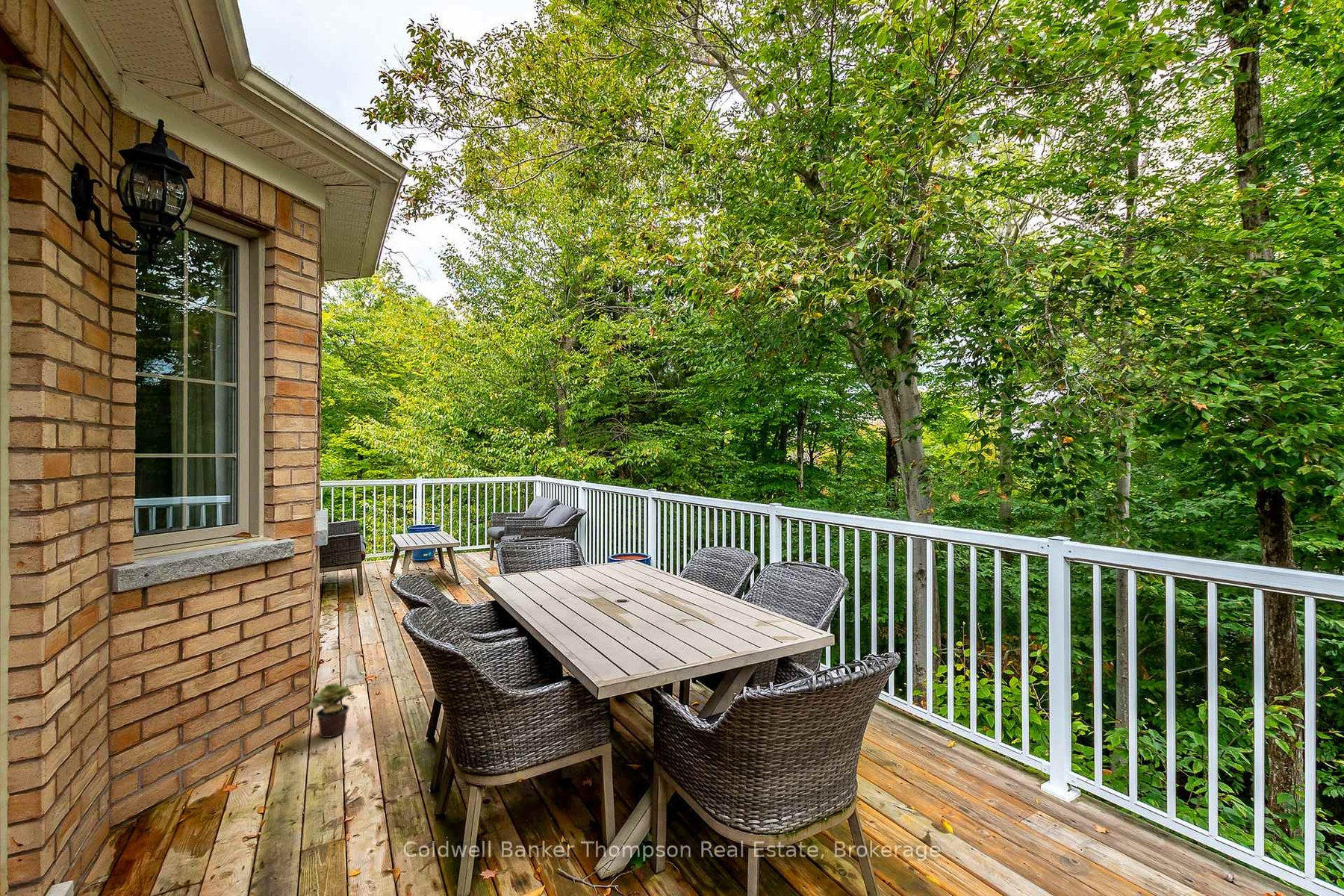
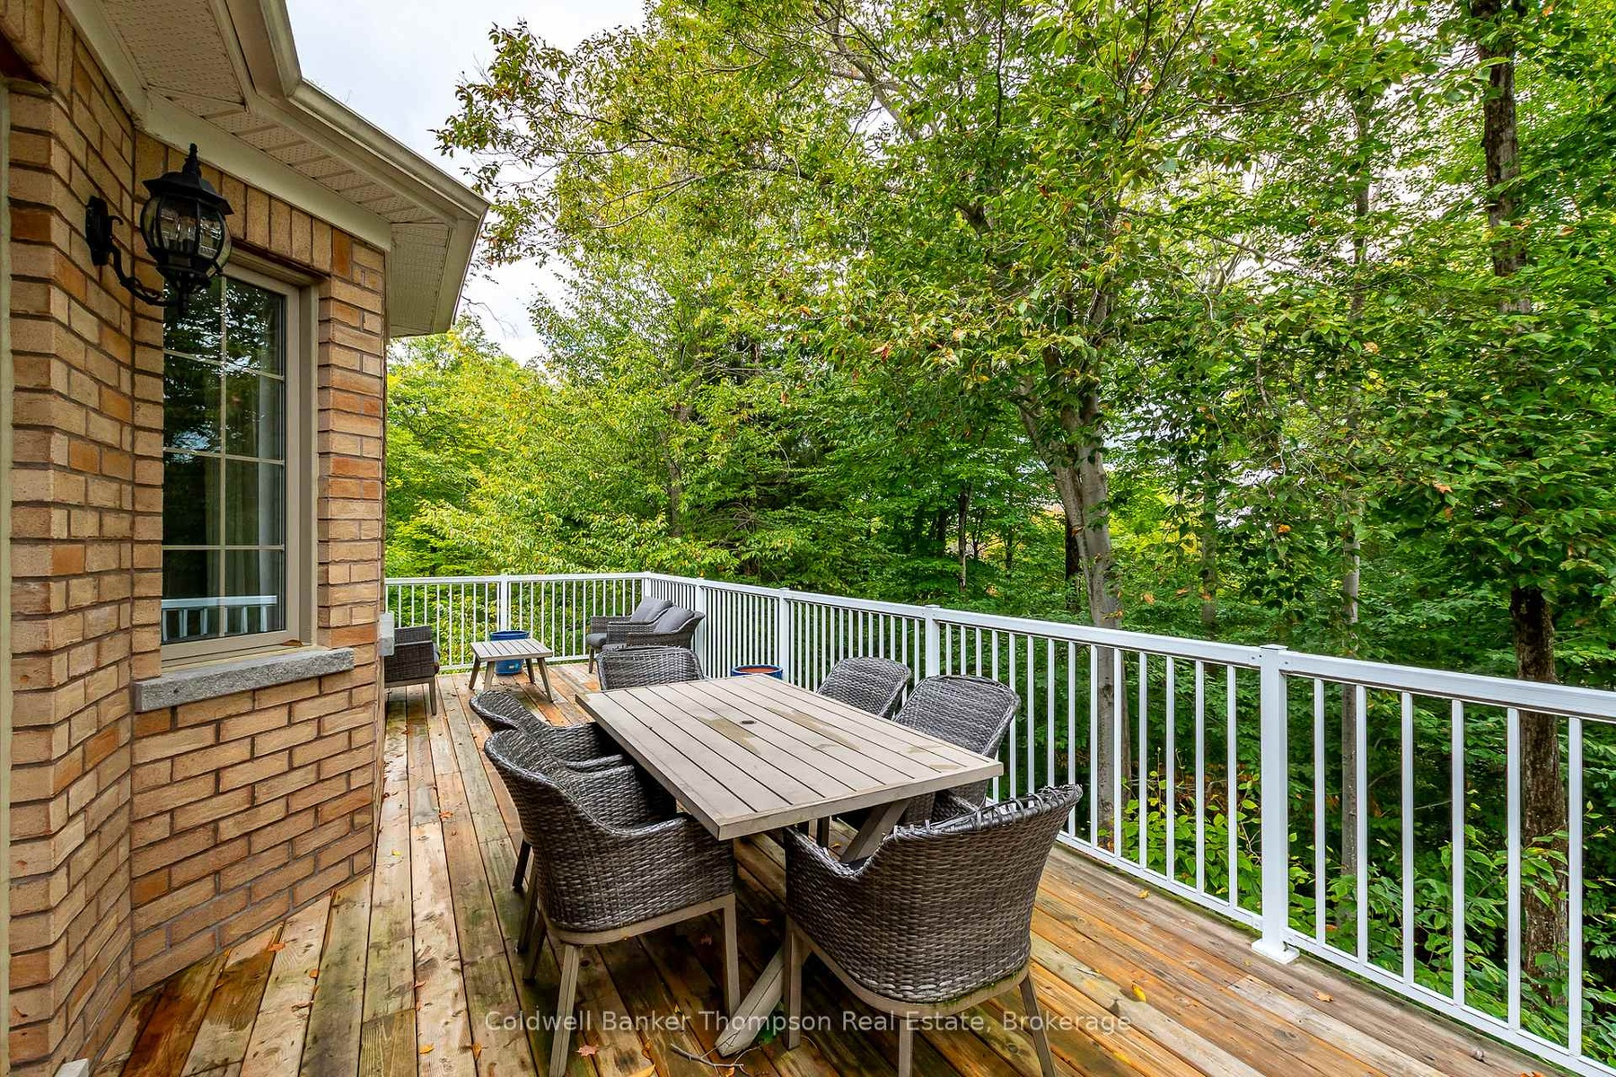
- potted plant (329, 708)
